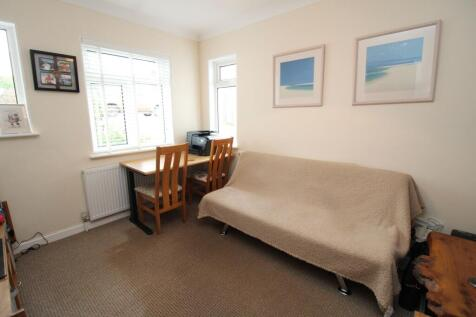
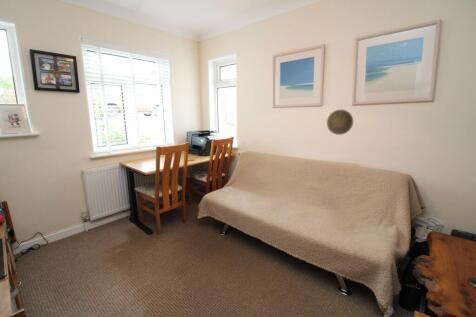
+ decorative plate (339, 122)
